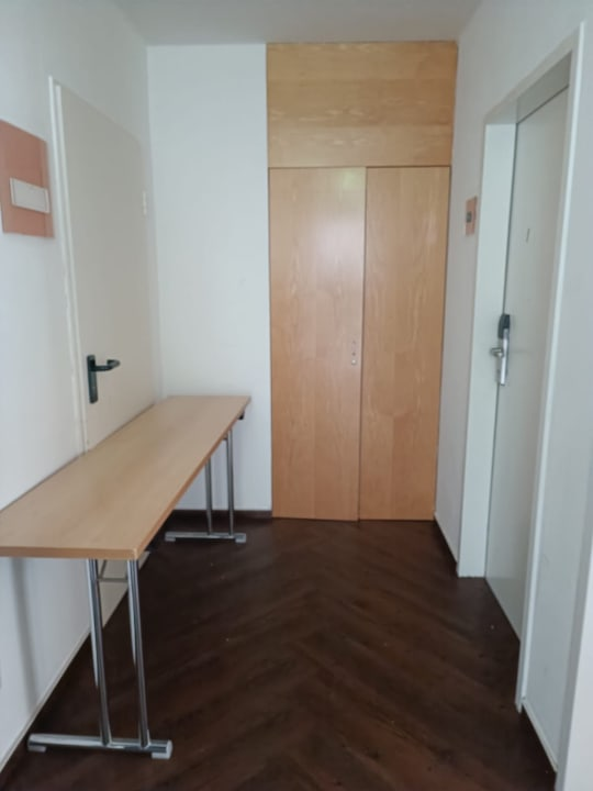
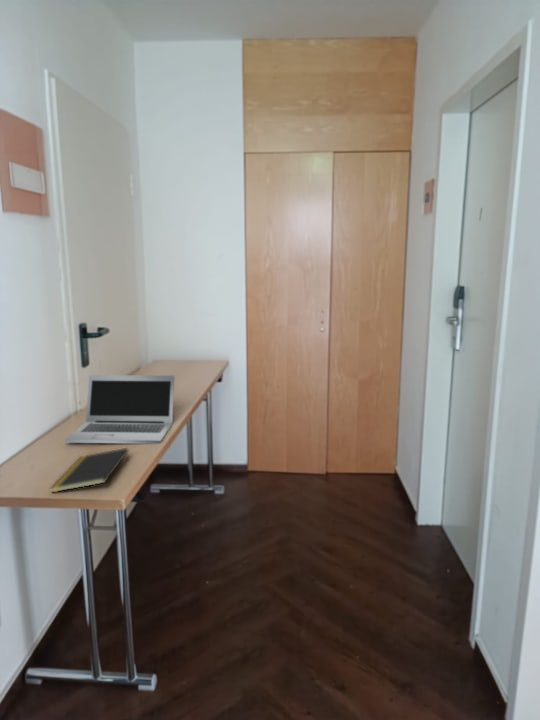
+ laptop (122, 407)
+ notepad (91, 468)
